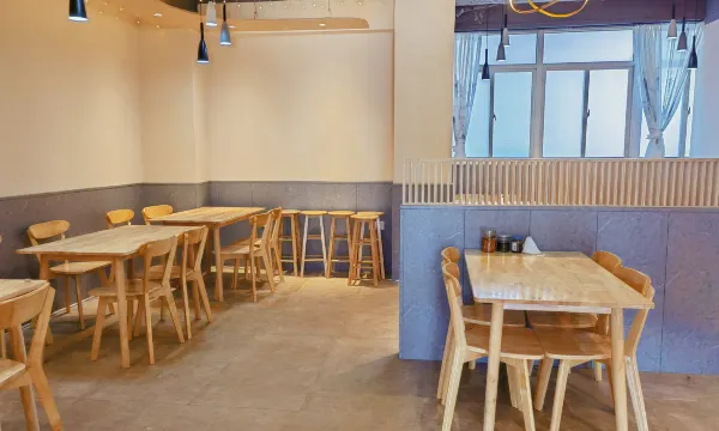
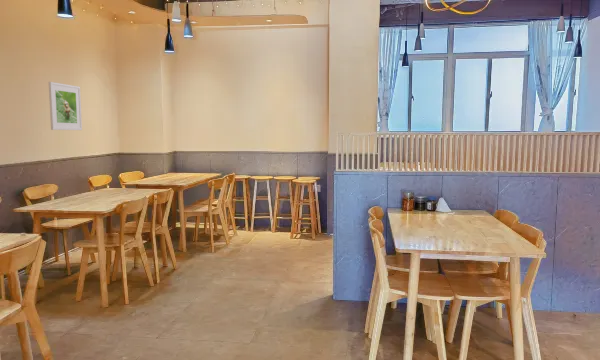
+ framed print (66, 107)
